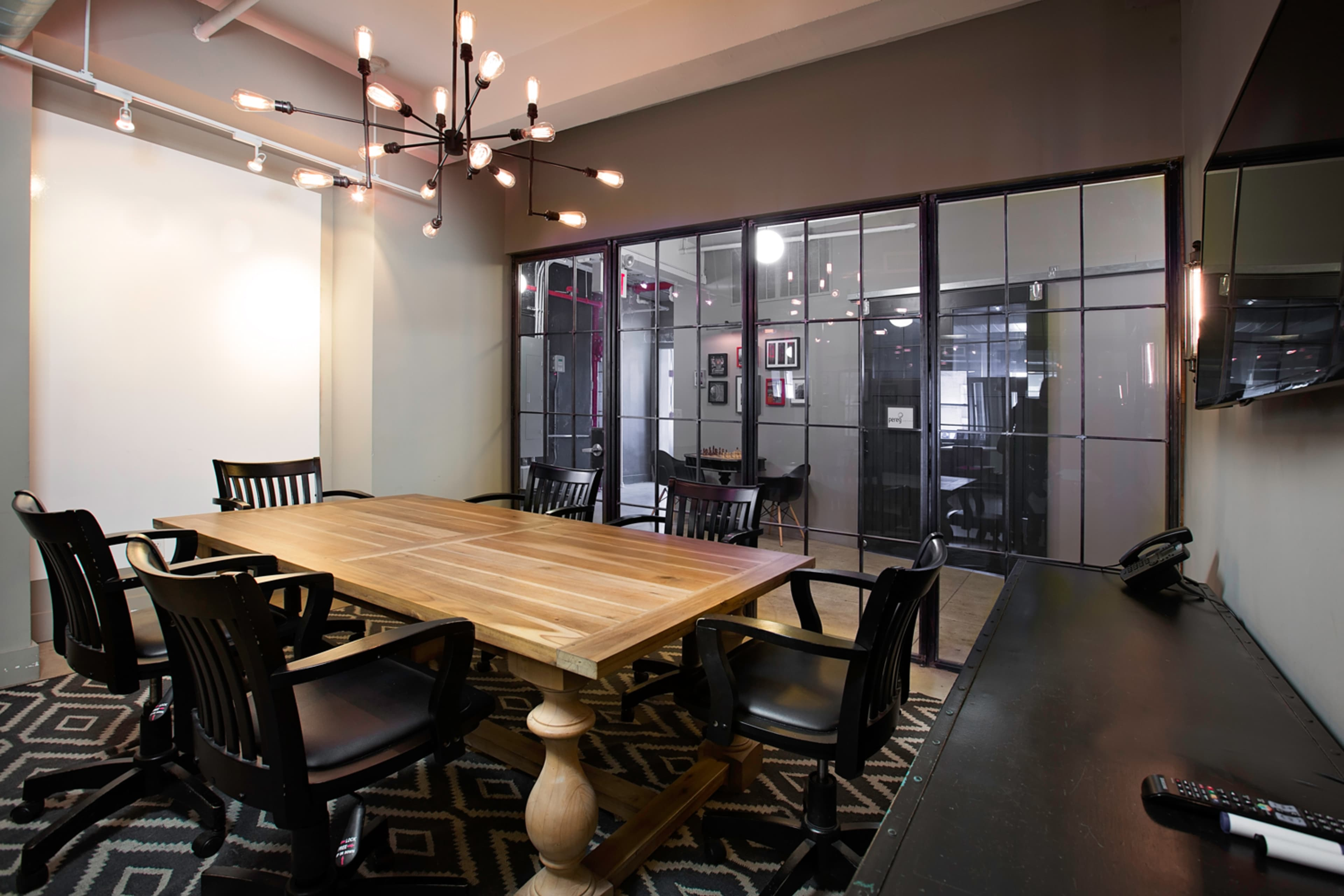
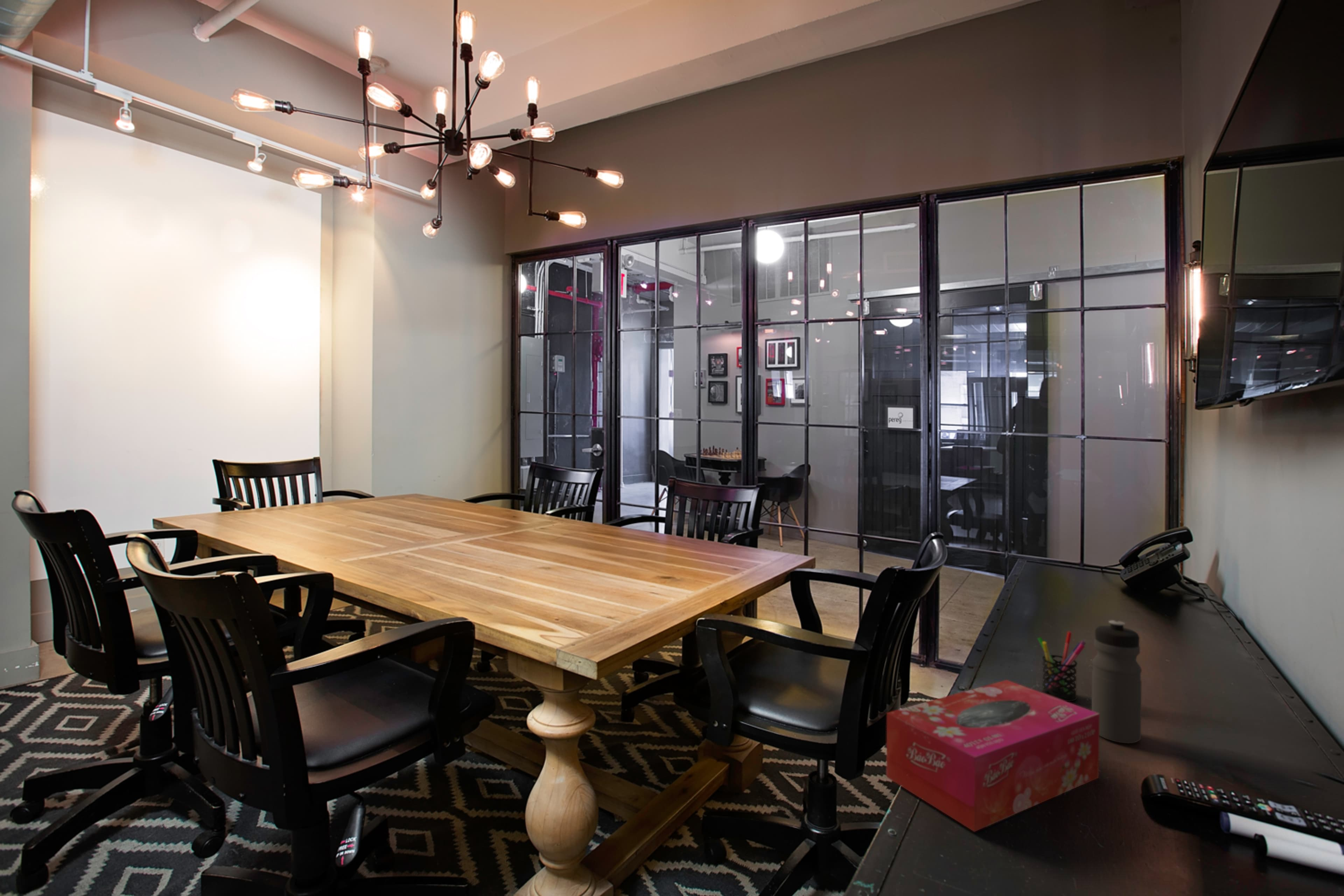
+ tissue box (993, 745)
+ pen holder (1057, 663)
+ water bottle (1116, 678)
